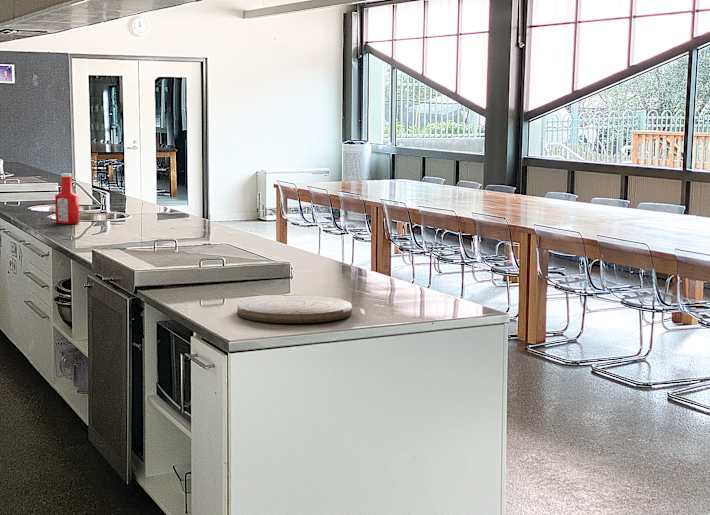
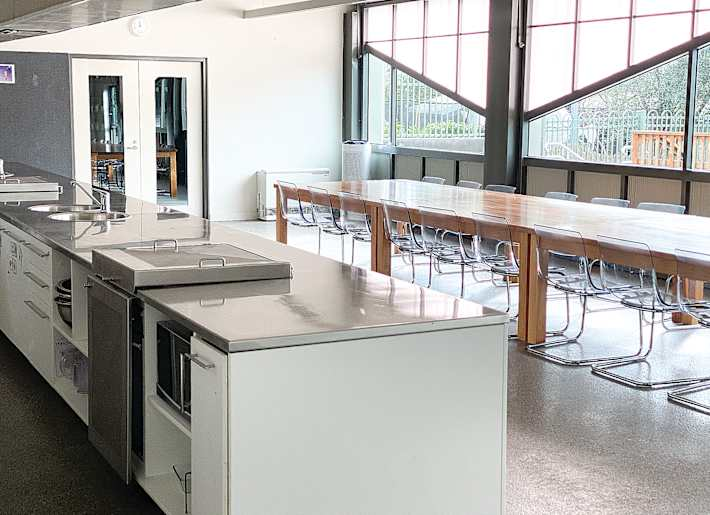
- soap bottle (66, 198)
- cutting board (294, 308)
